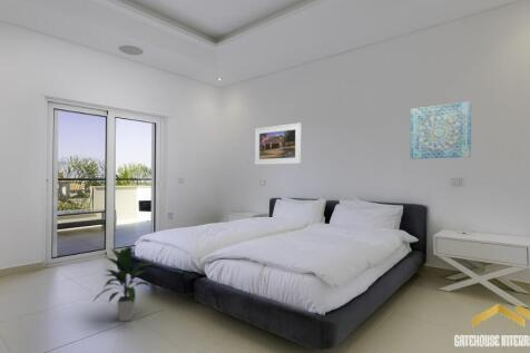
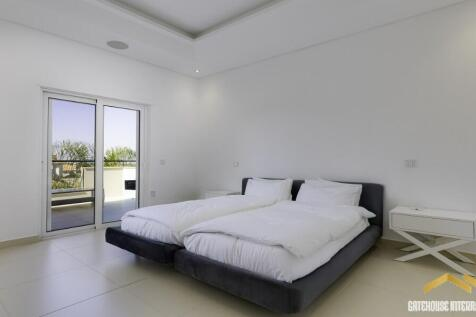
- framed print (276, 145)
- indoor plant (124, 281)
- wall art (439, 131)
